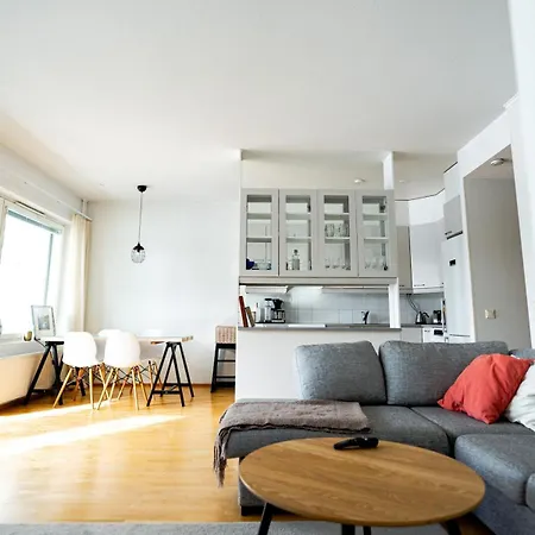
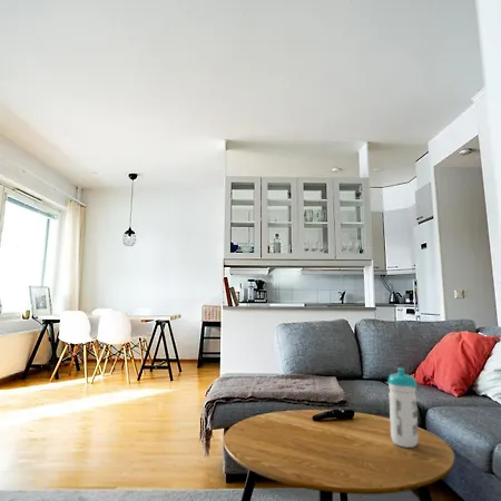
+ water bottle (402, 404)
